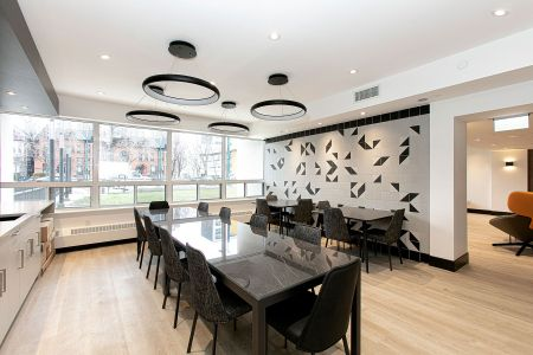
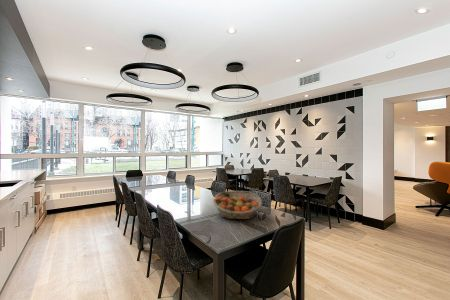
+ fruit basket (237, 204)
